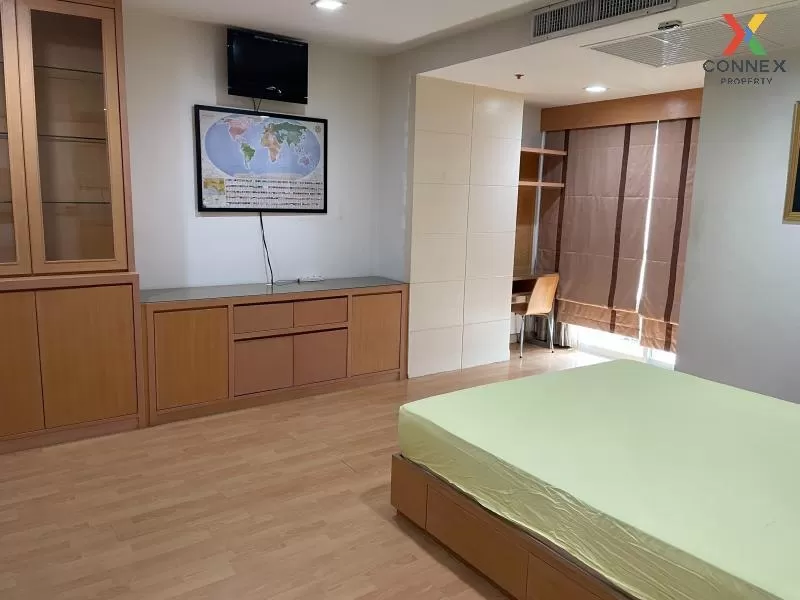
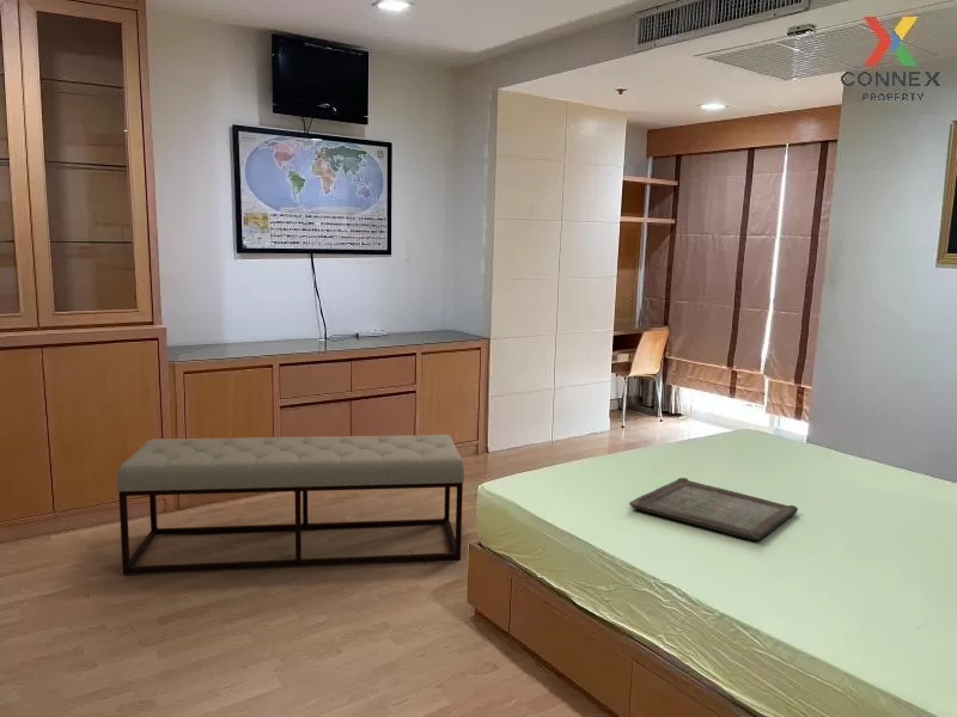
+ bench (303, 496)
+ serving tray (713, 505)
